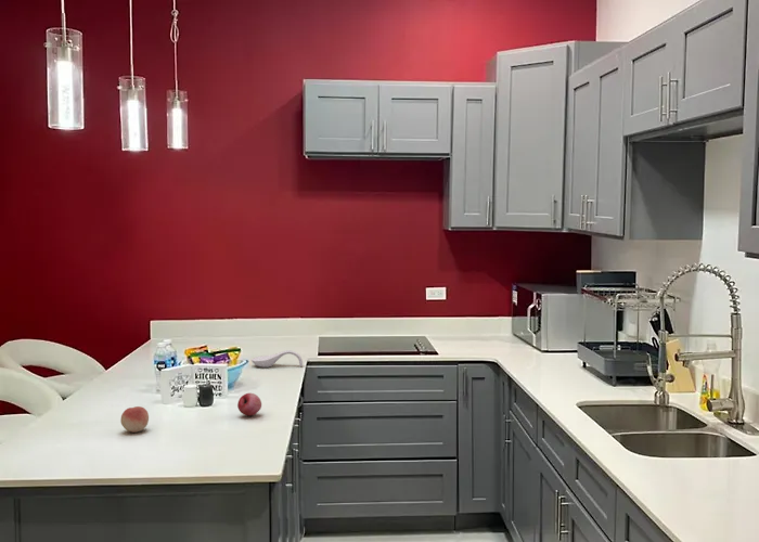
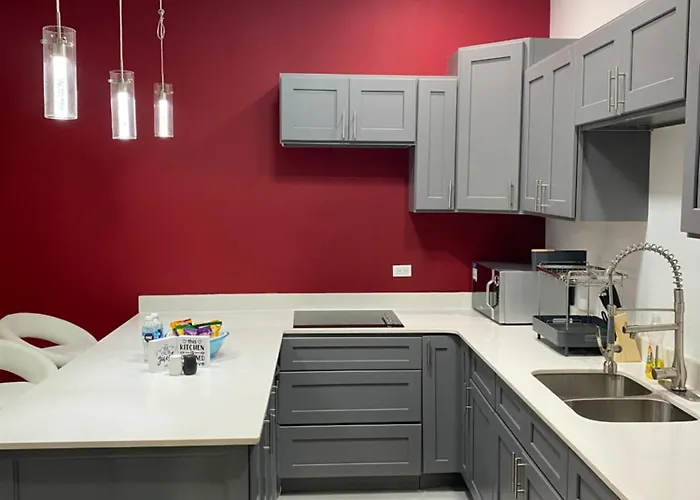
- spoon rest (276, 358)
- fruit (249, 404)
- fruit (134, 418)
